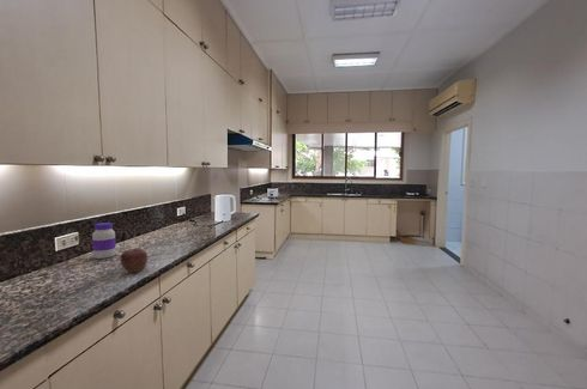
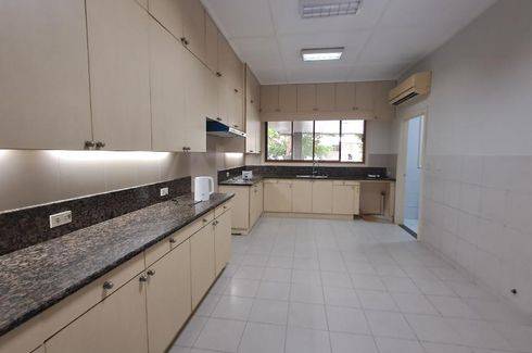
- apple (134, 260)
- jar (103, 239)
